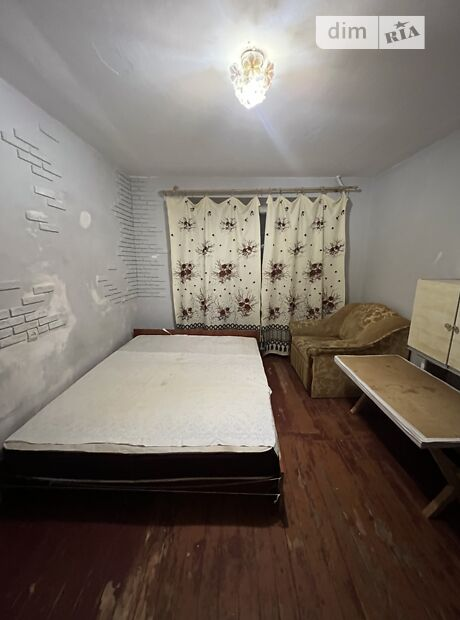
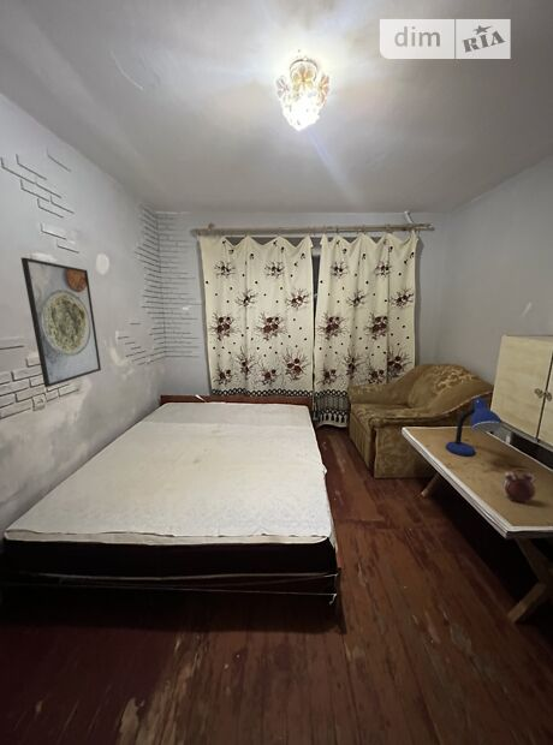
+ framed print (67, 323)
+ alarm clock (518, 484)
+ desk lamp (471, 428)
